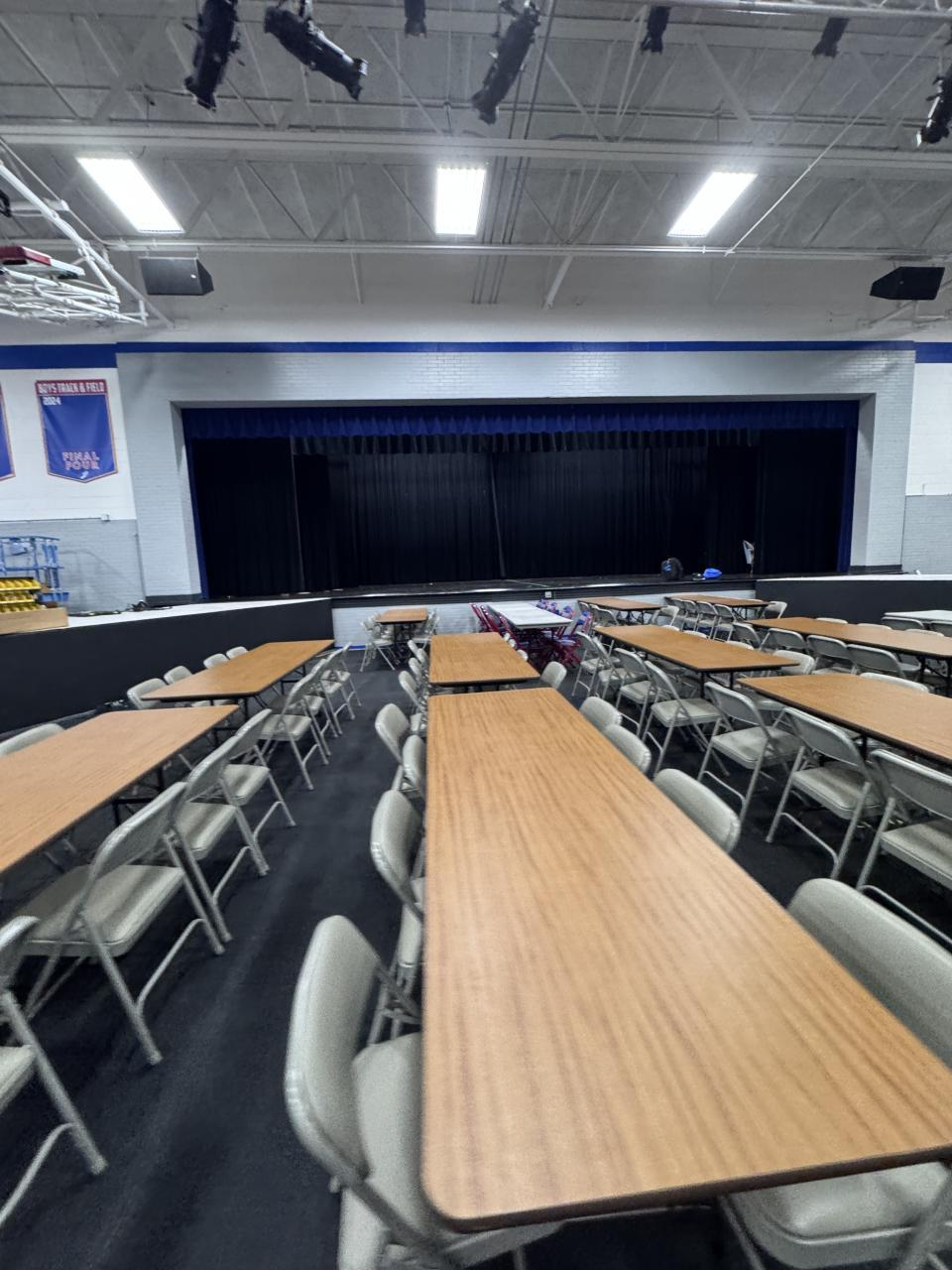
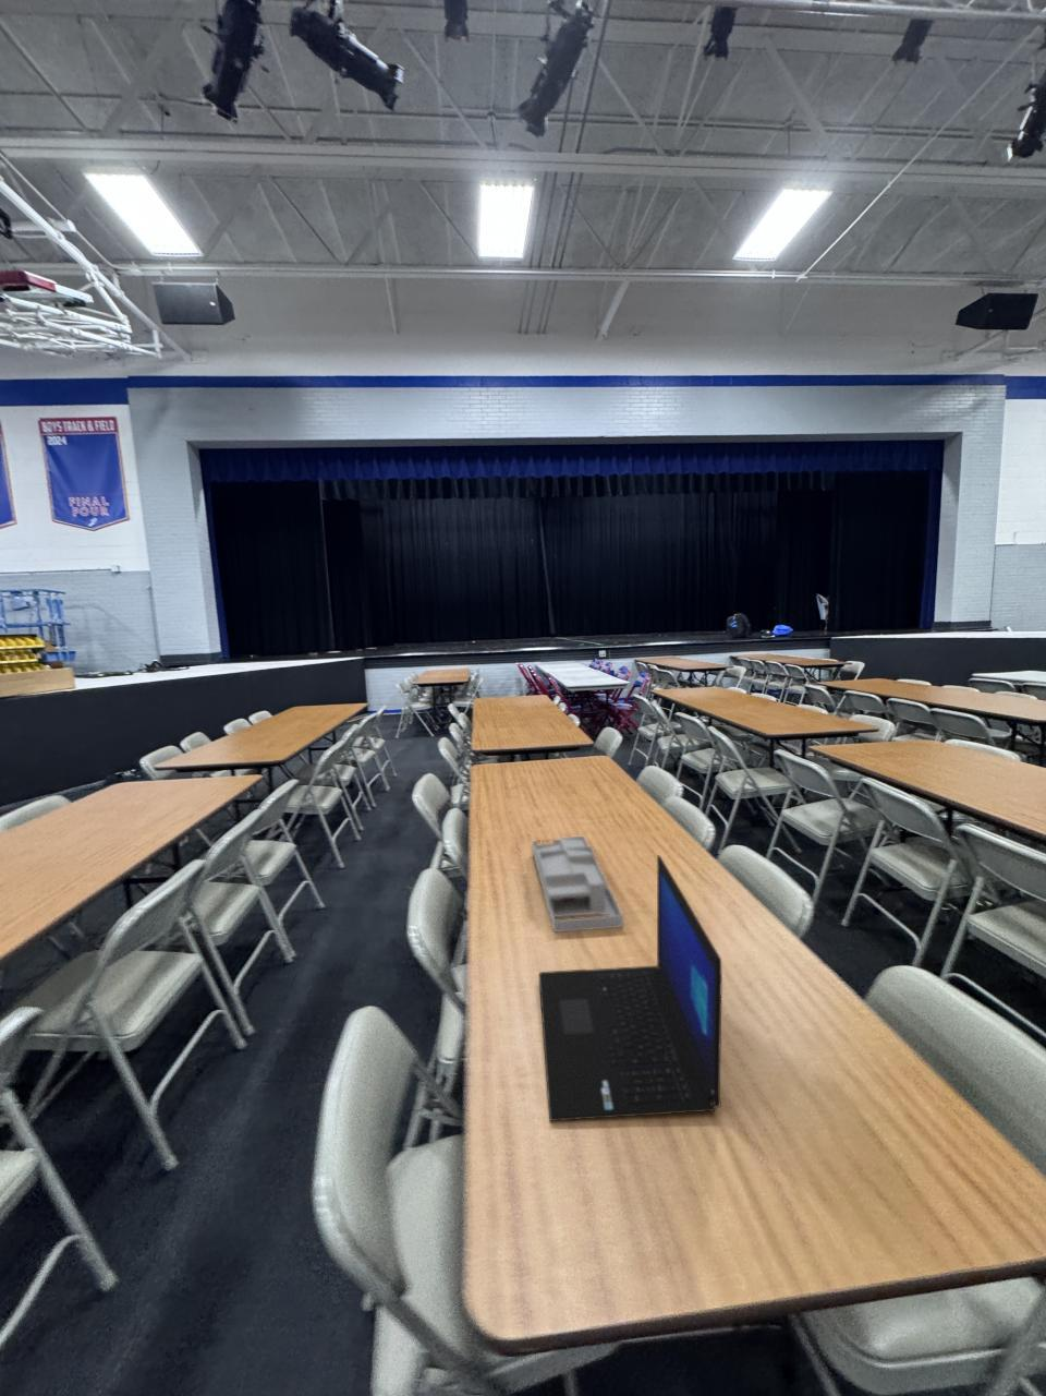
+ desk organizer (571, 869)
+ laptop (614, 968)
